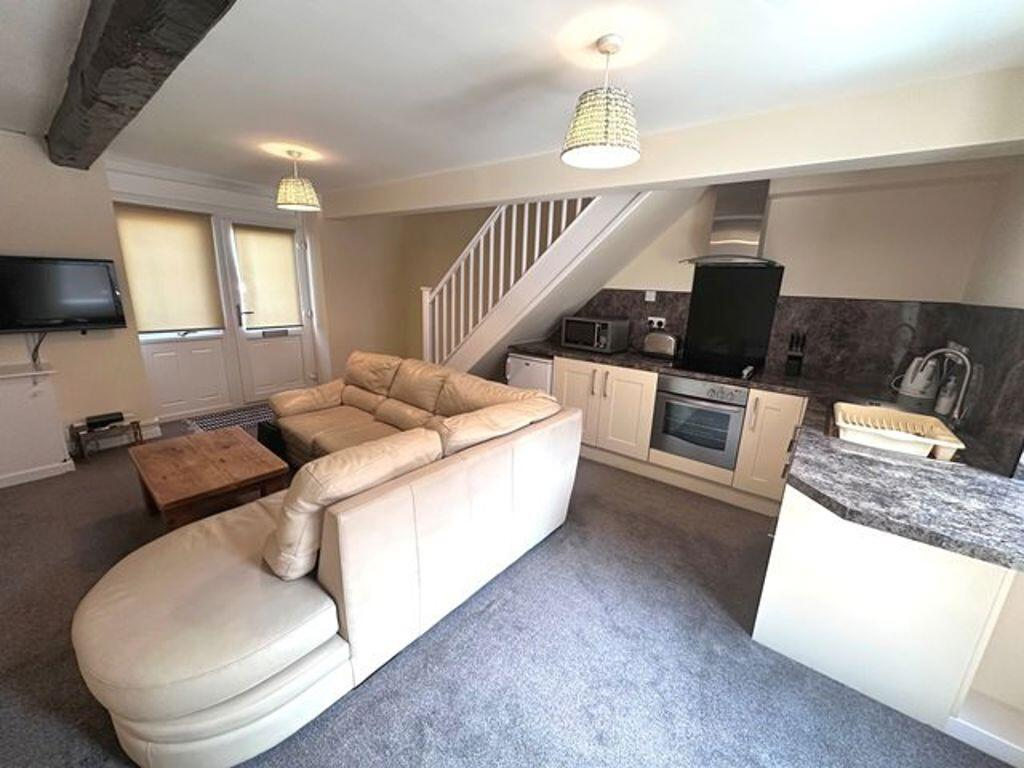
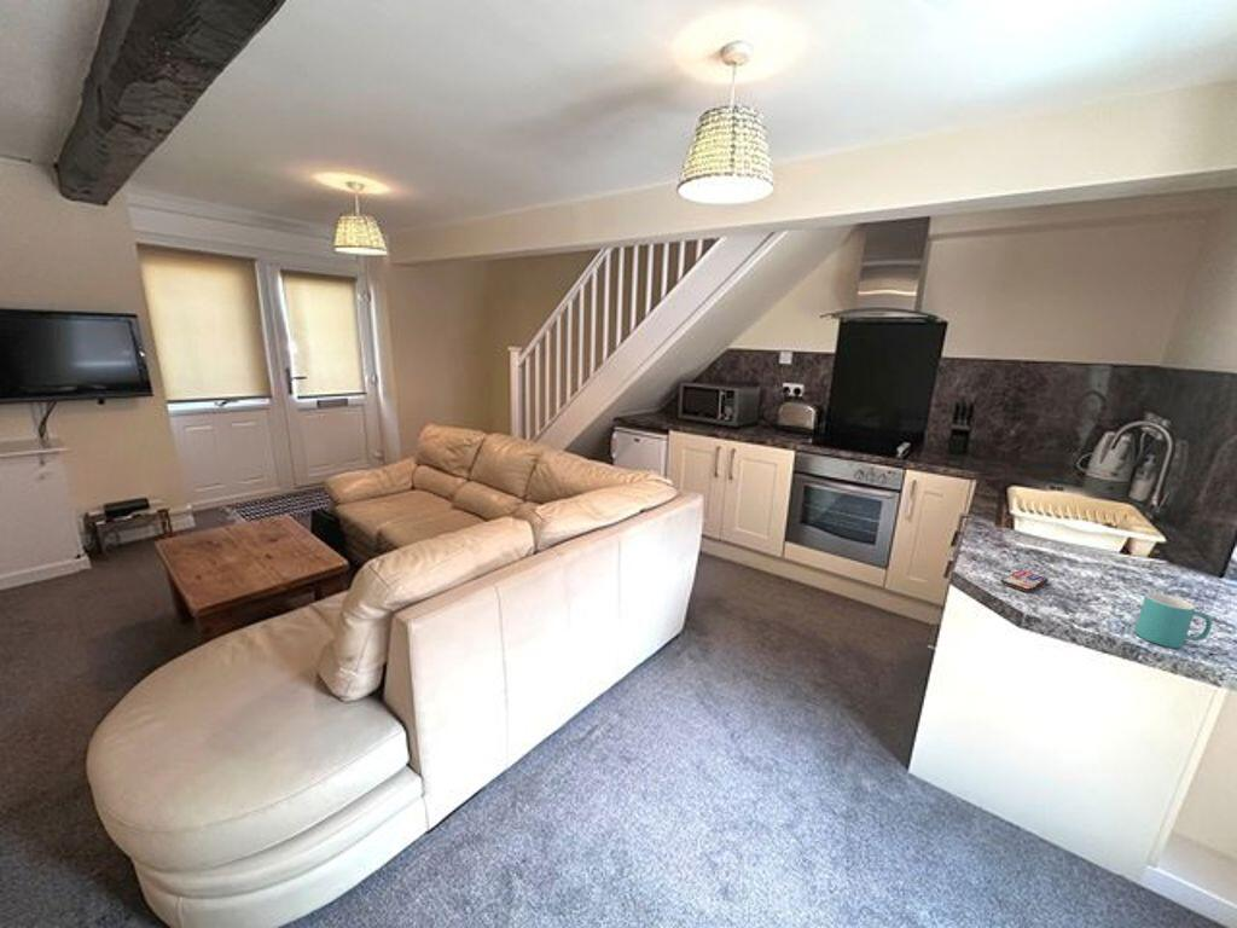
+ smartphone (1023, 580)
+ mug (1174, 621)
